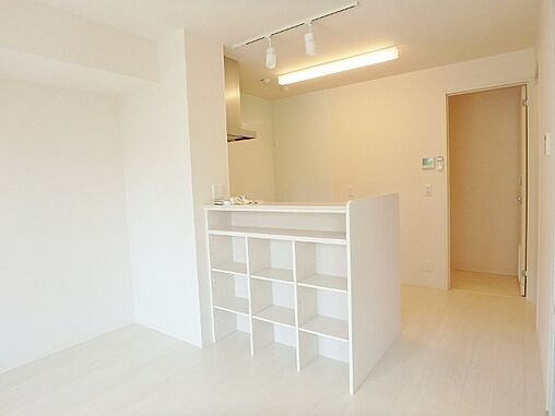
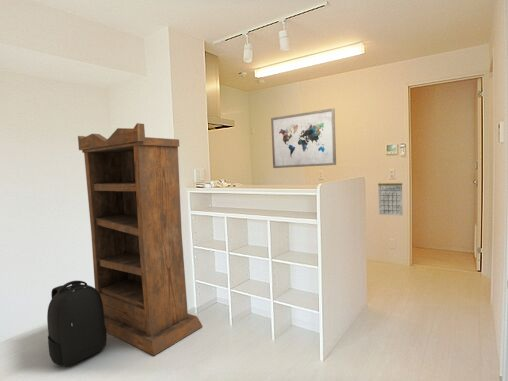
+ bookshelf (135, 230)
+ calendar (390, 195)
+ wall art (301, 140)
+ backpack (75, 318)
